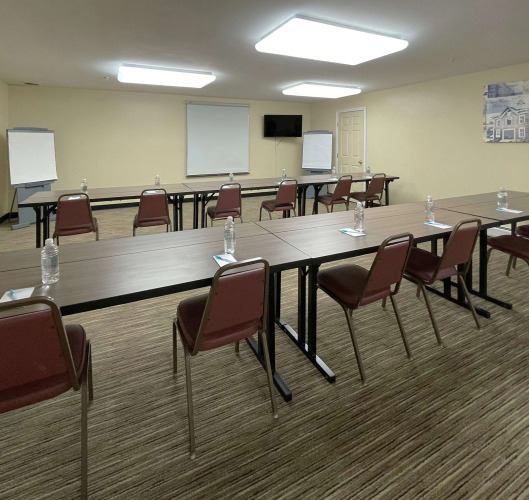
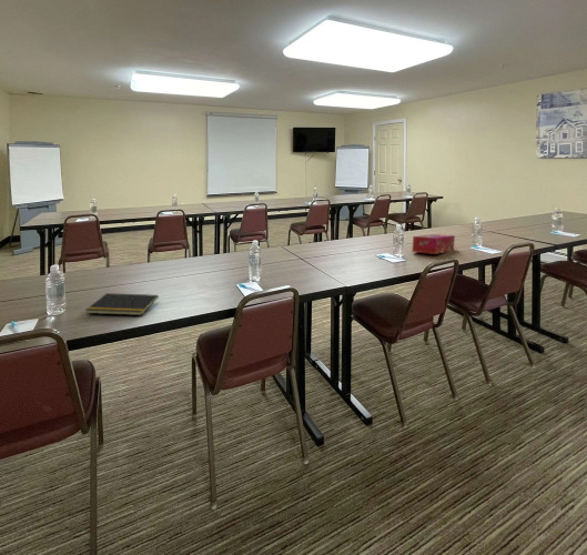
+ notepad (123, 303)
+ tissue box (433, 243)
